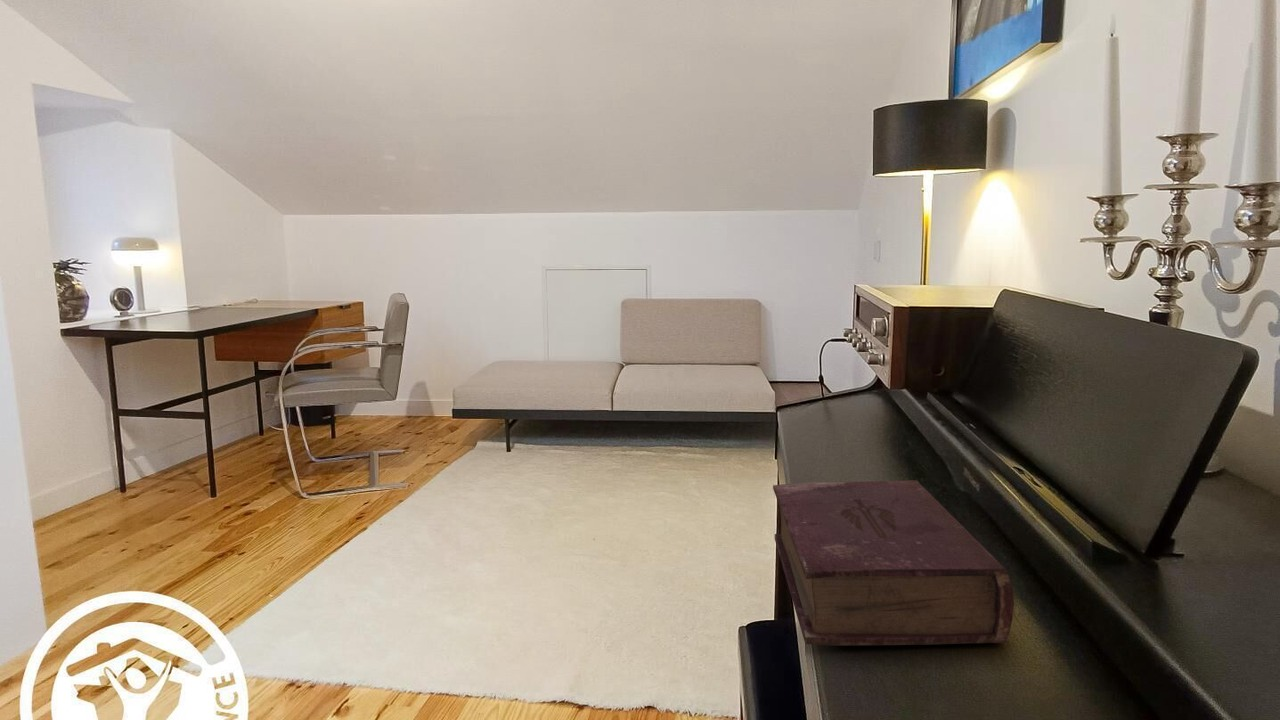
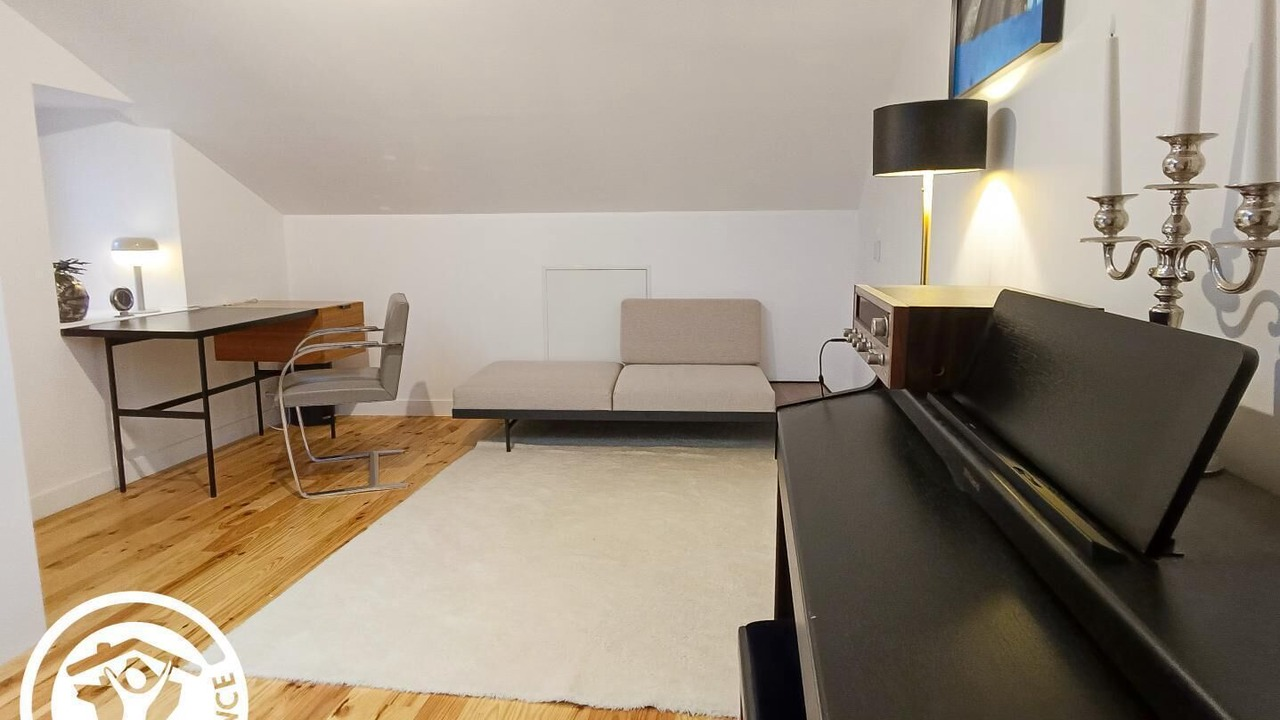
- book (873, 550)
